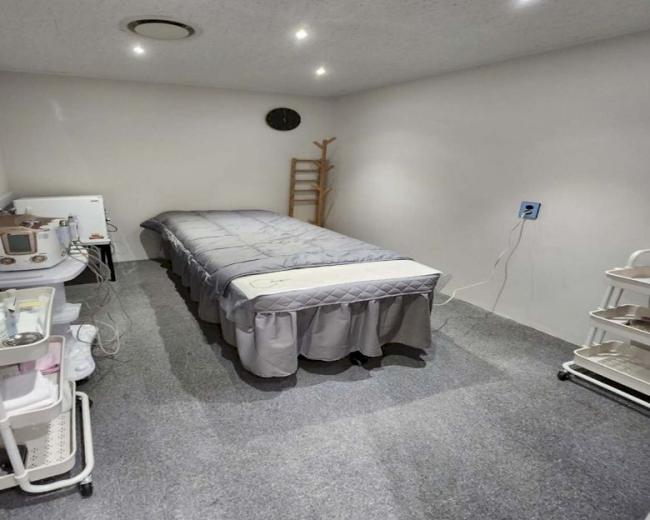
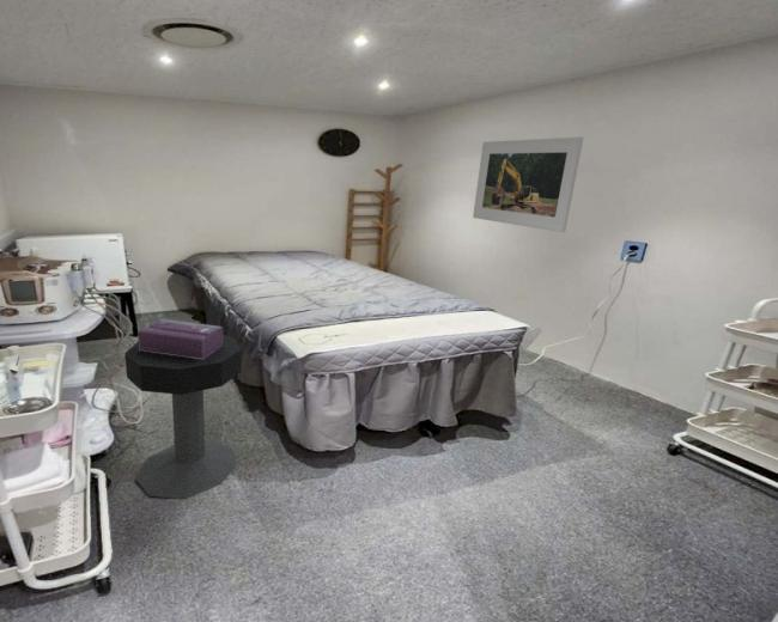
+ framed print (519, 183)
+ tissue box (181, 337)
+ side table (187, 409)
